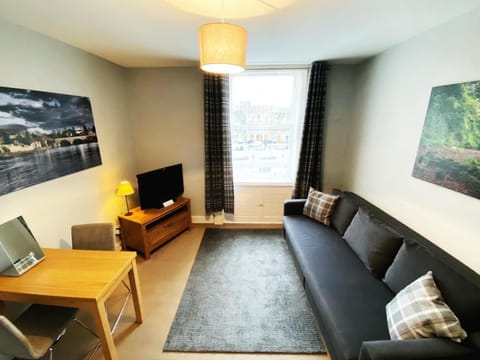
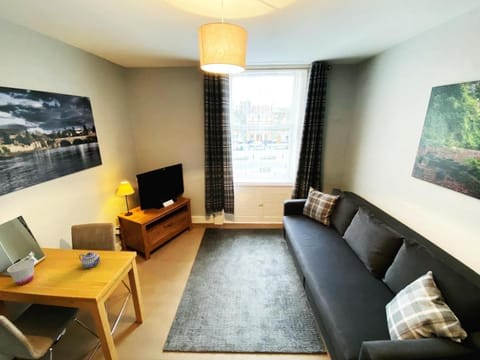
+ teapot (90, 259)
+ cup (23, 273)
